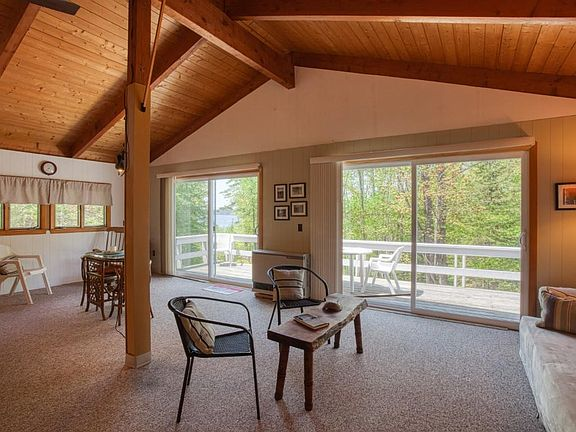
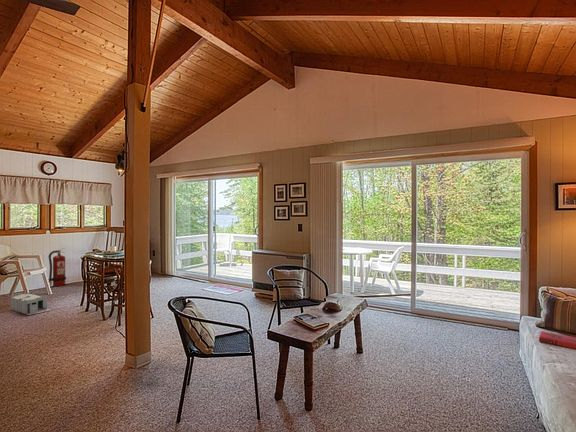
+ storage bin (30, 302)
+ hardback book (561, 340)
+ fire extinguisher (57, 267)
